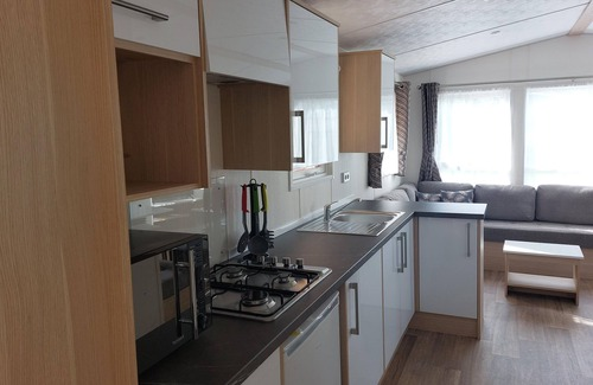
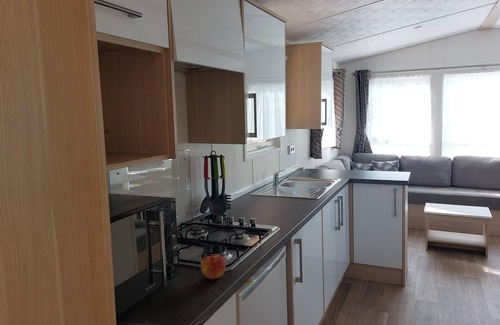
+ apple (212, 266)
